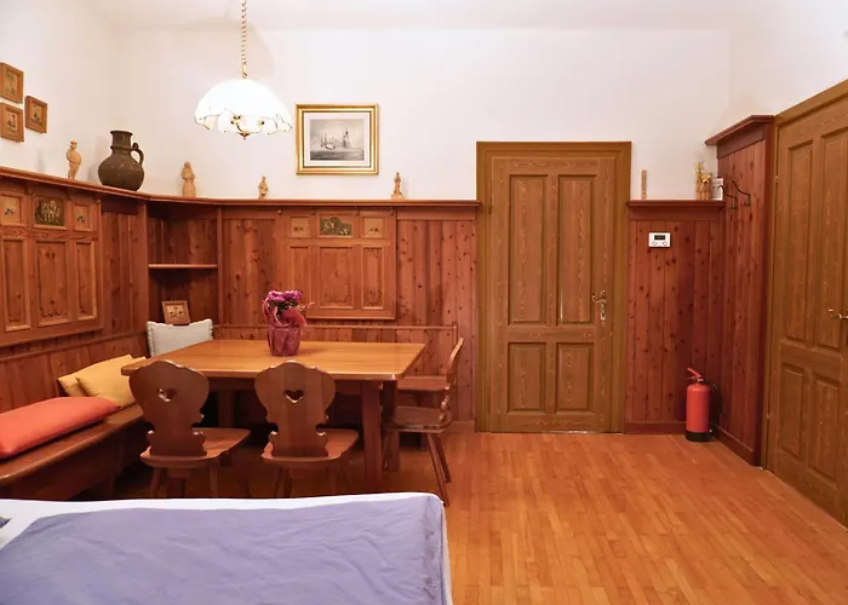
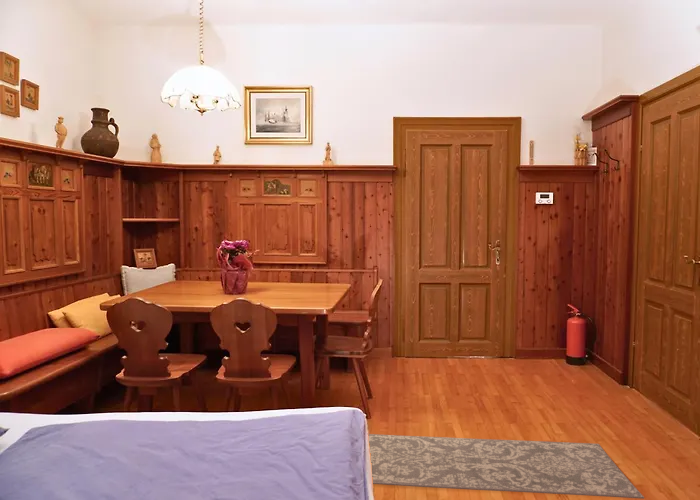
+ rug (420, 458)
